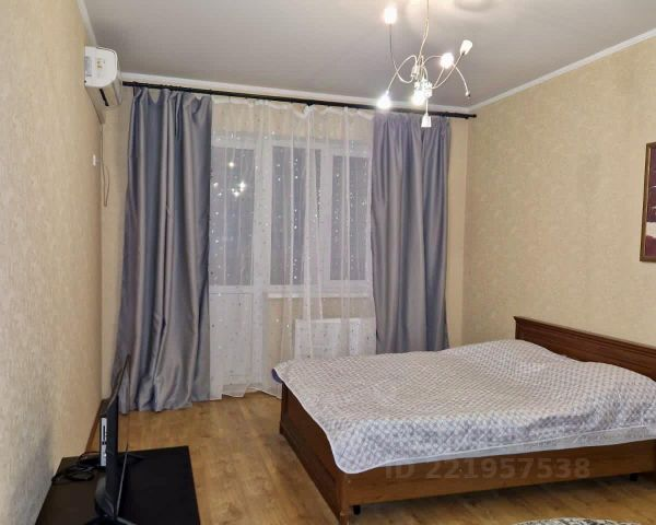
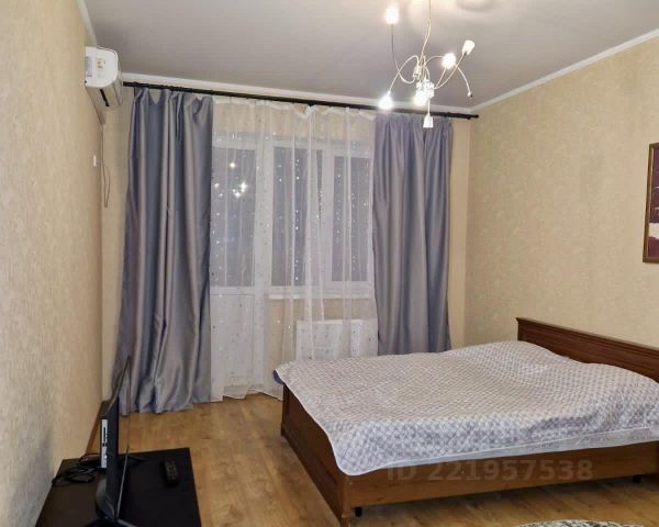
+ remote control (170, 469)
